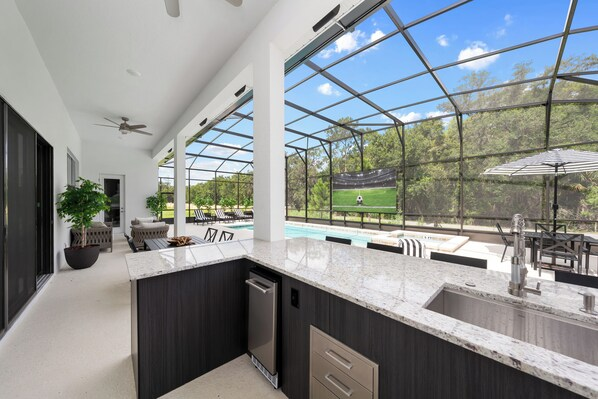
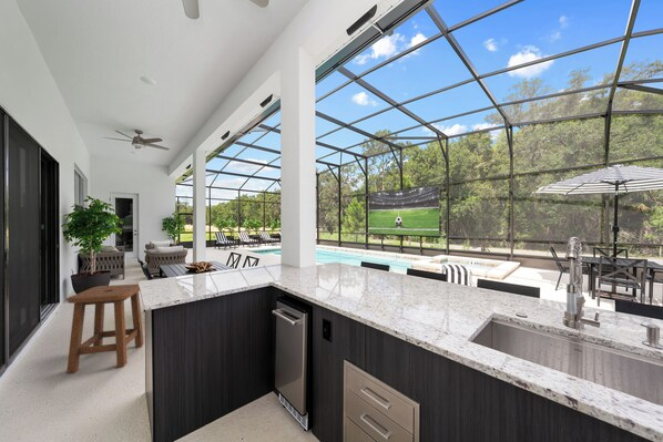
+ stool (103, 322)
